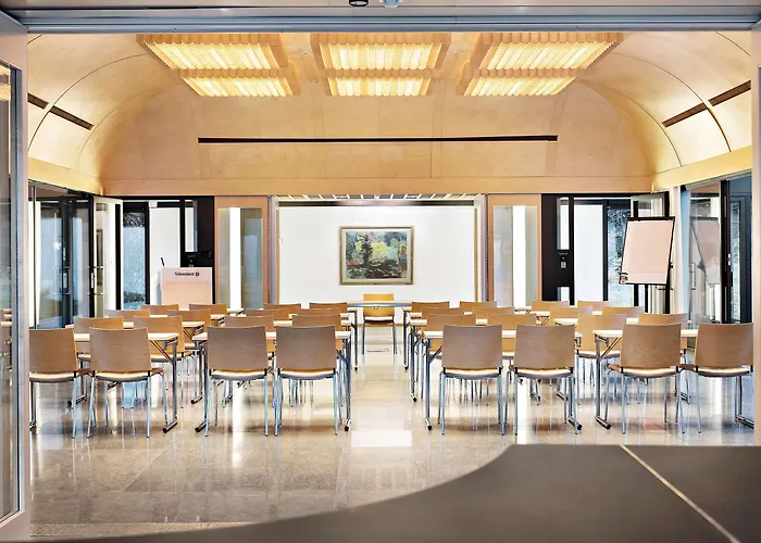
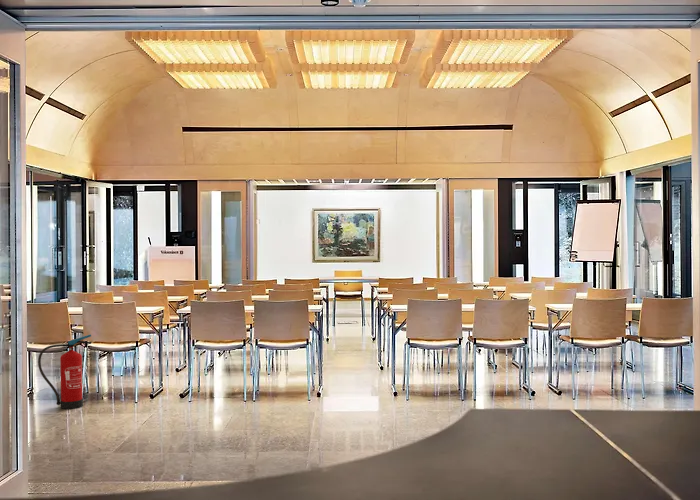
+ fire extinguisher (65, 371)
